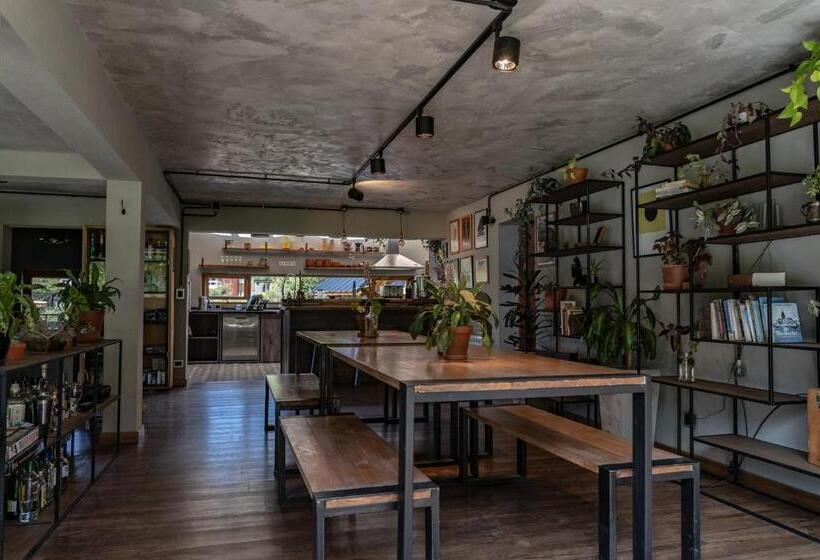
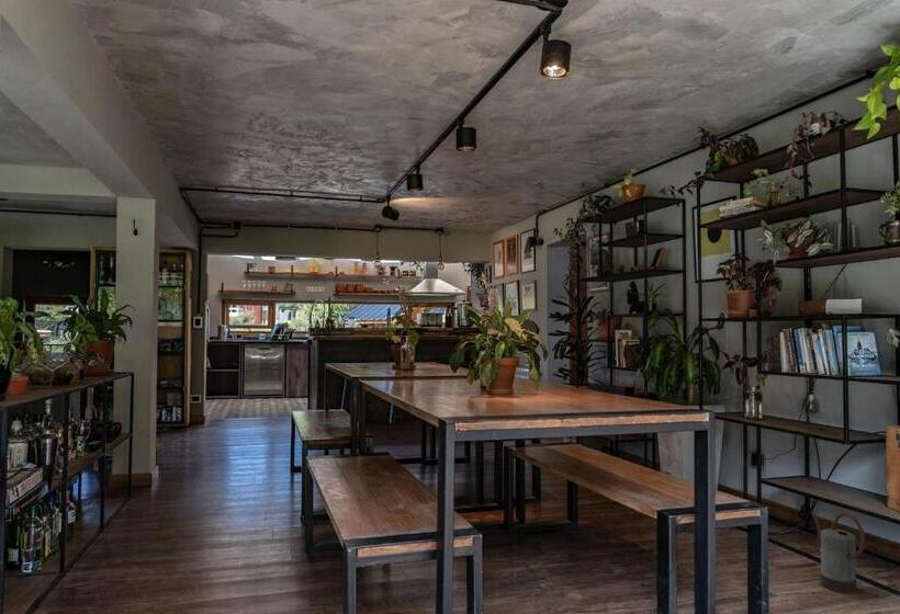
+ watering can (837, 547)
